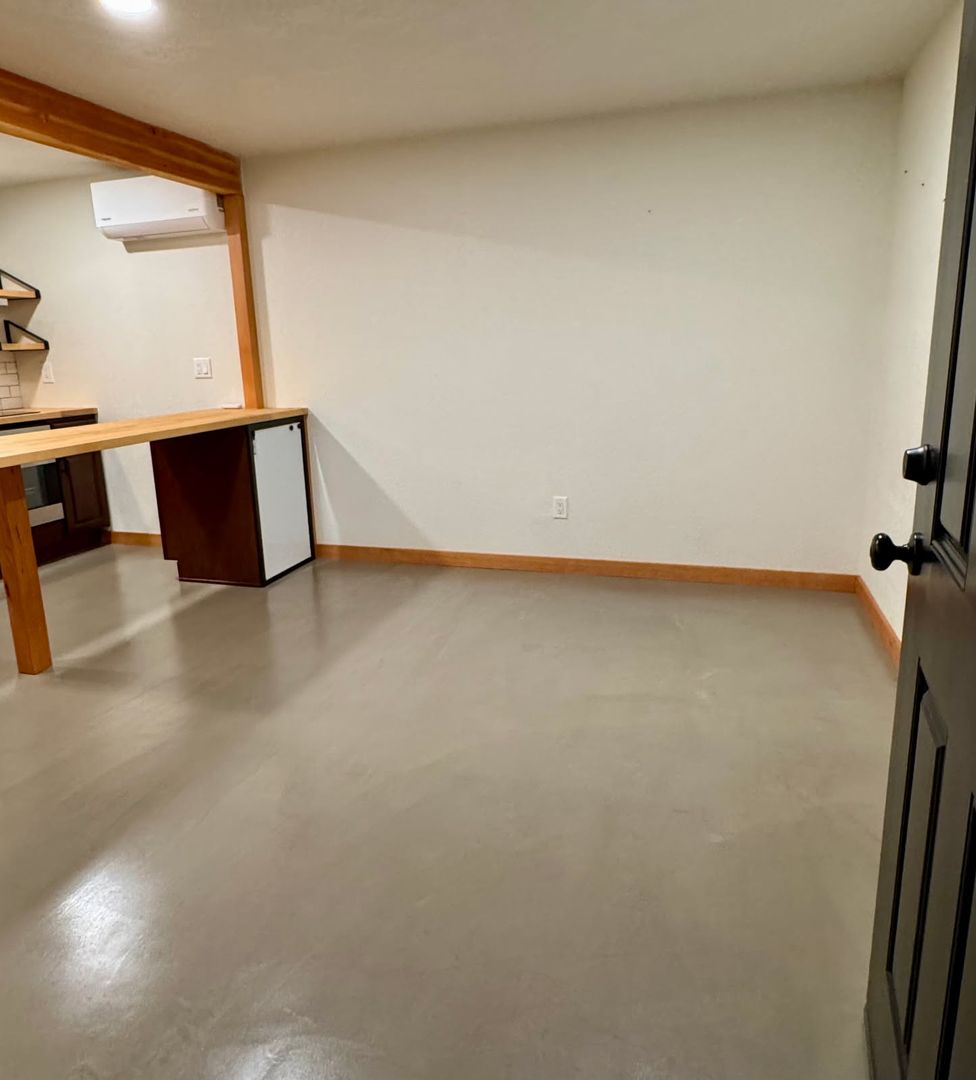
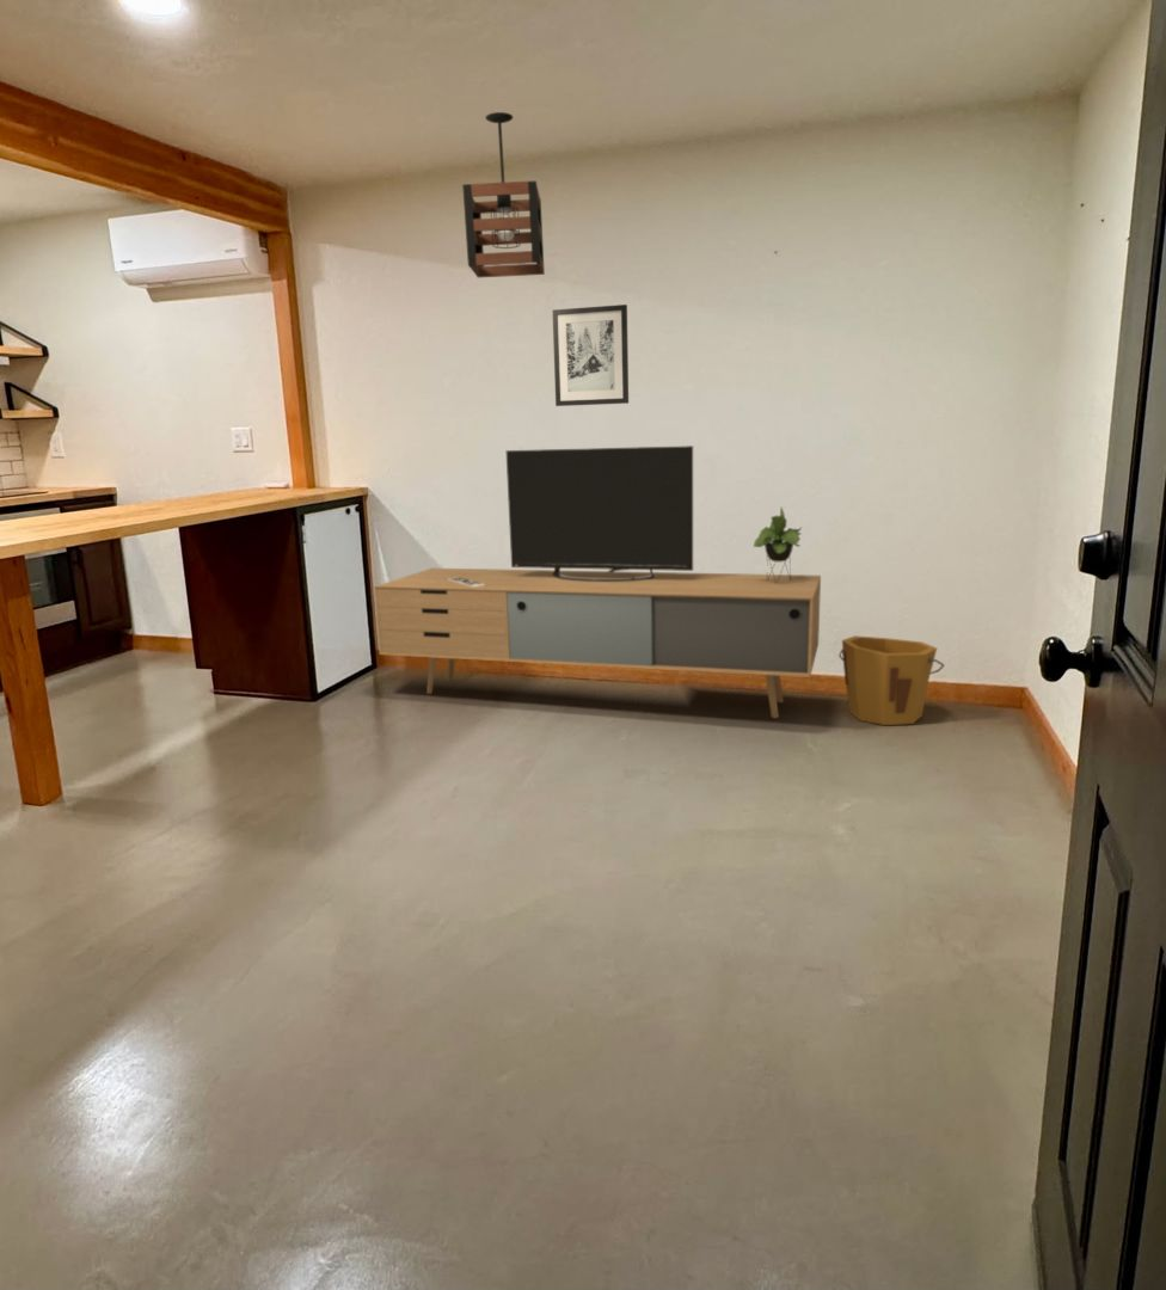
+ media console (596, 576)
+ wall art (590, 356)
+ bucket (889, 677)
+ pendant light (503, 195)
